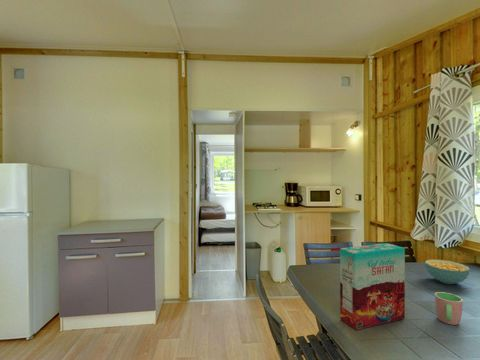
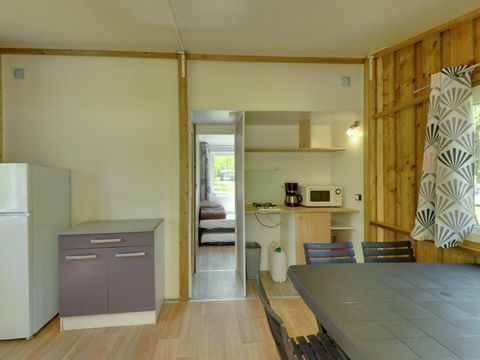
- cup (448, 310)
- cereal bowl (446, 273)
- cereal box (372, 283)
